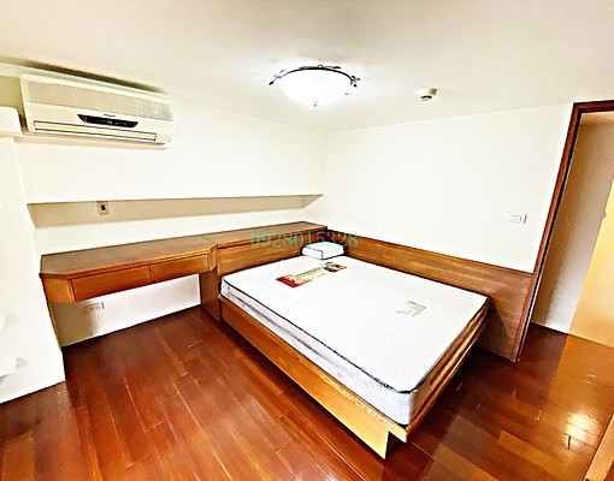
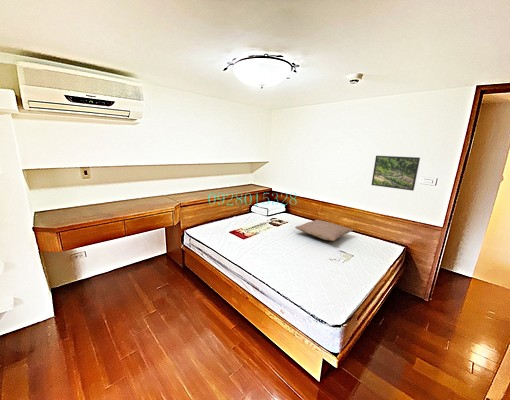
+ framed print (394, 172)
+ pillow (324, 229)
